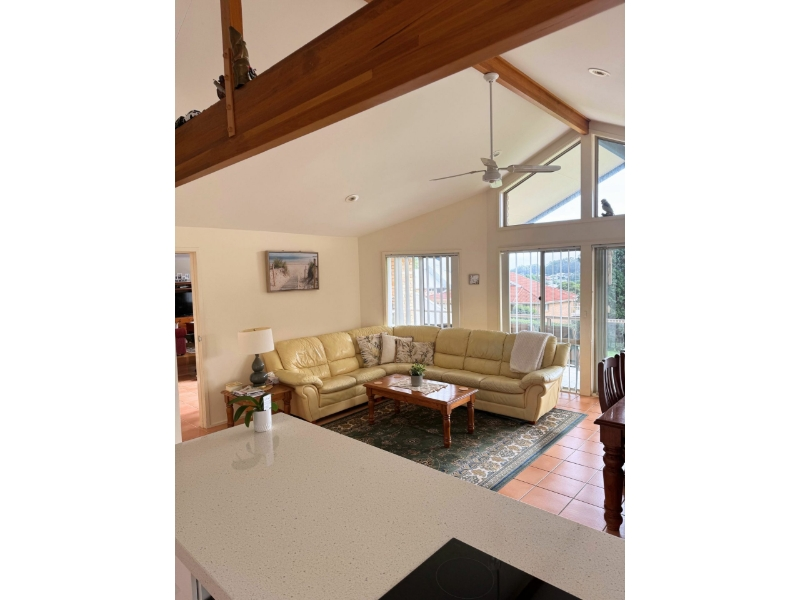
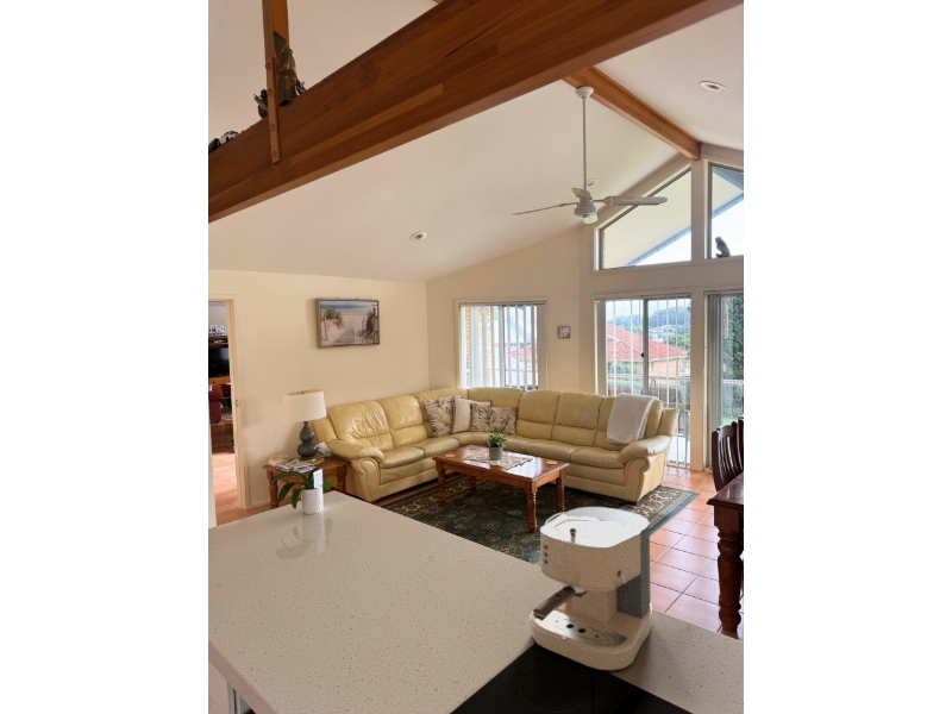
+ coffee maker (585, 580)
